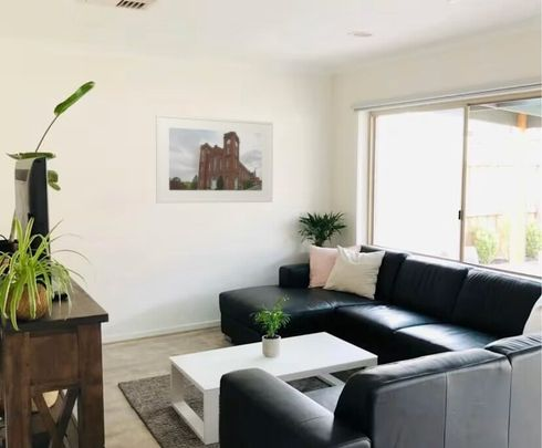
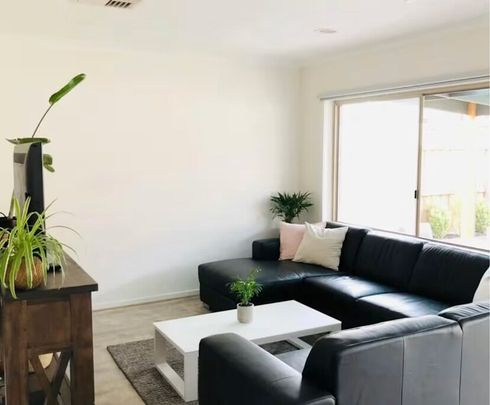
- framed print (217, 160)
